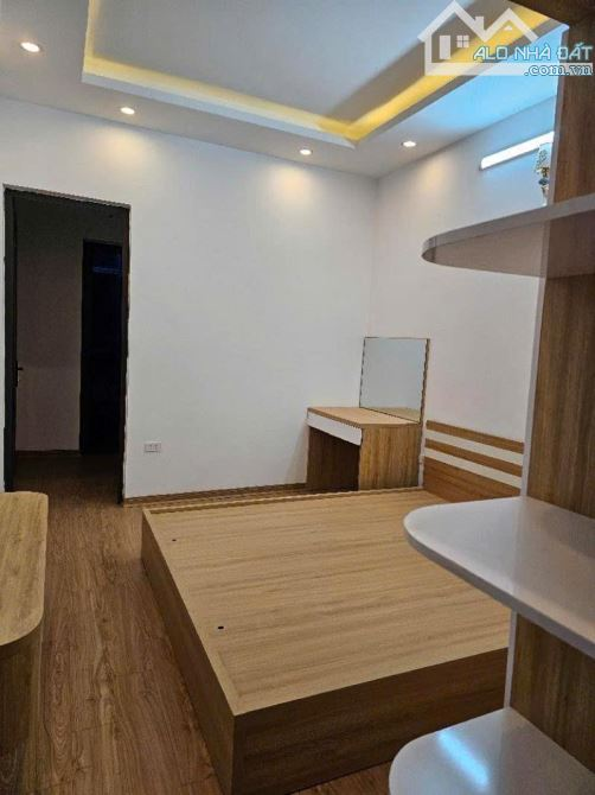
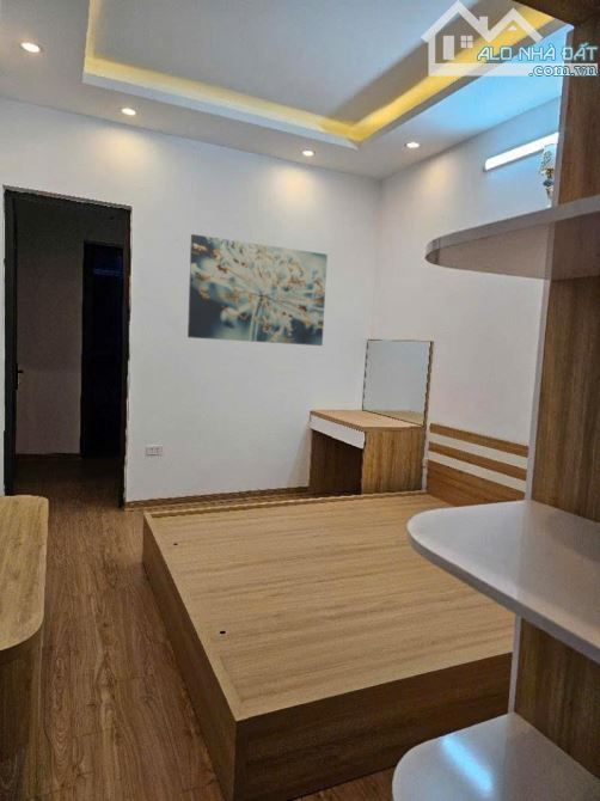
+ wall art (261, 293)
